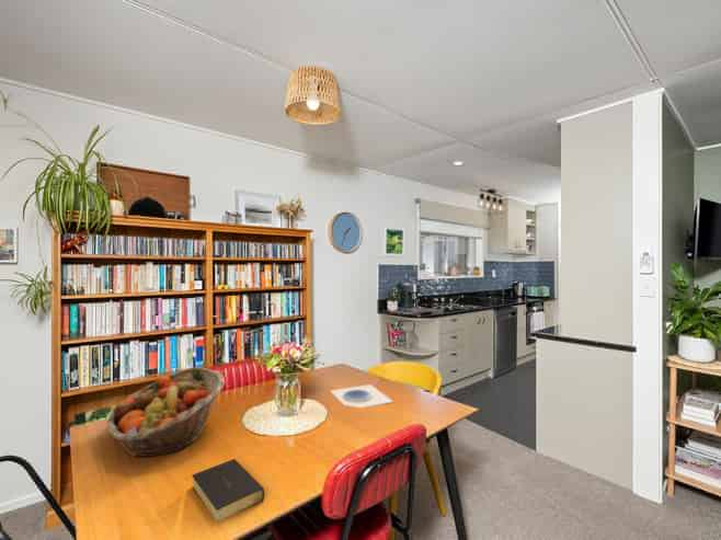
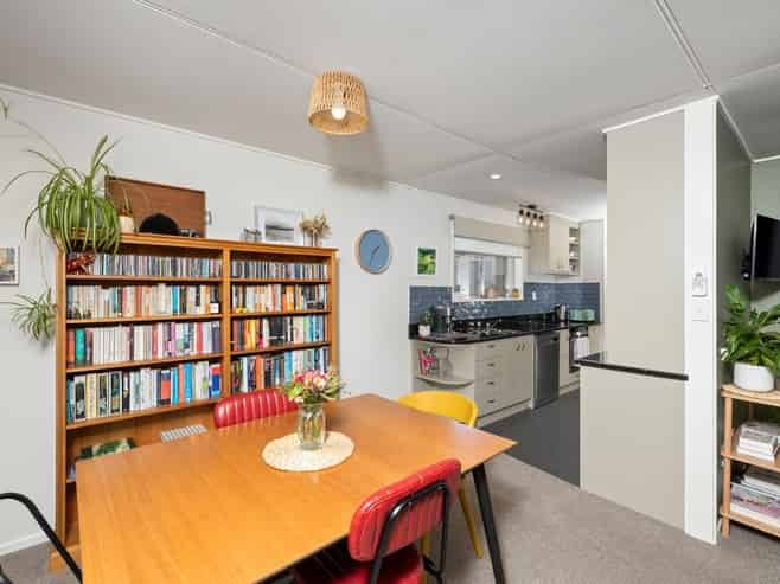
- fruit basket (169, 406)
- bible (224, 483)
- plate (357, 394)
